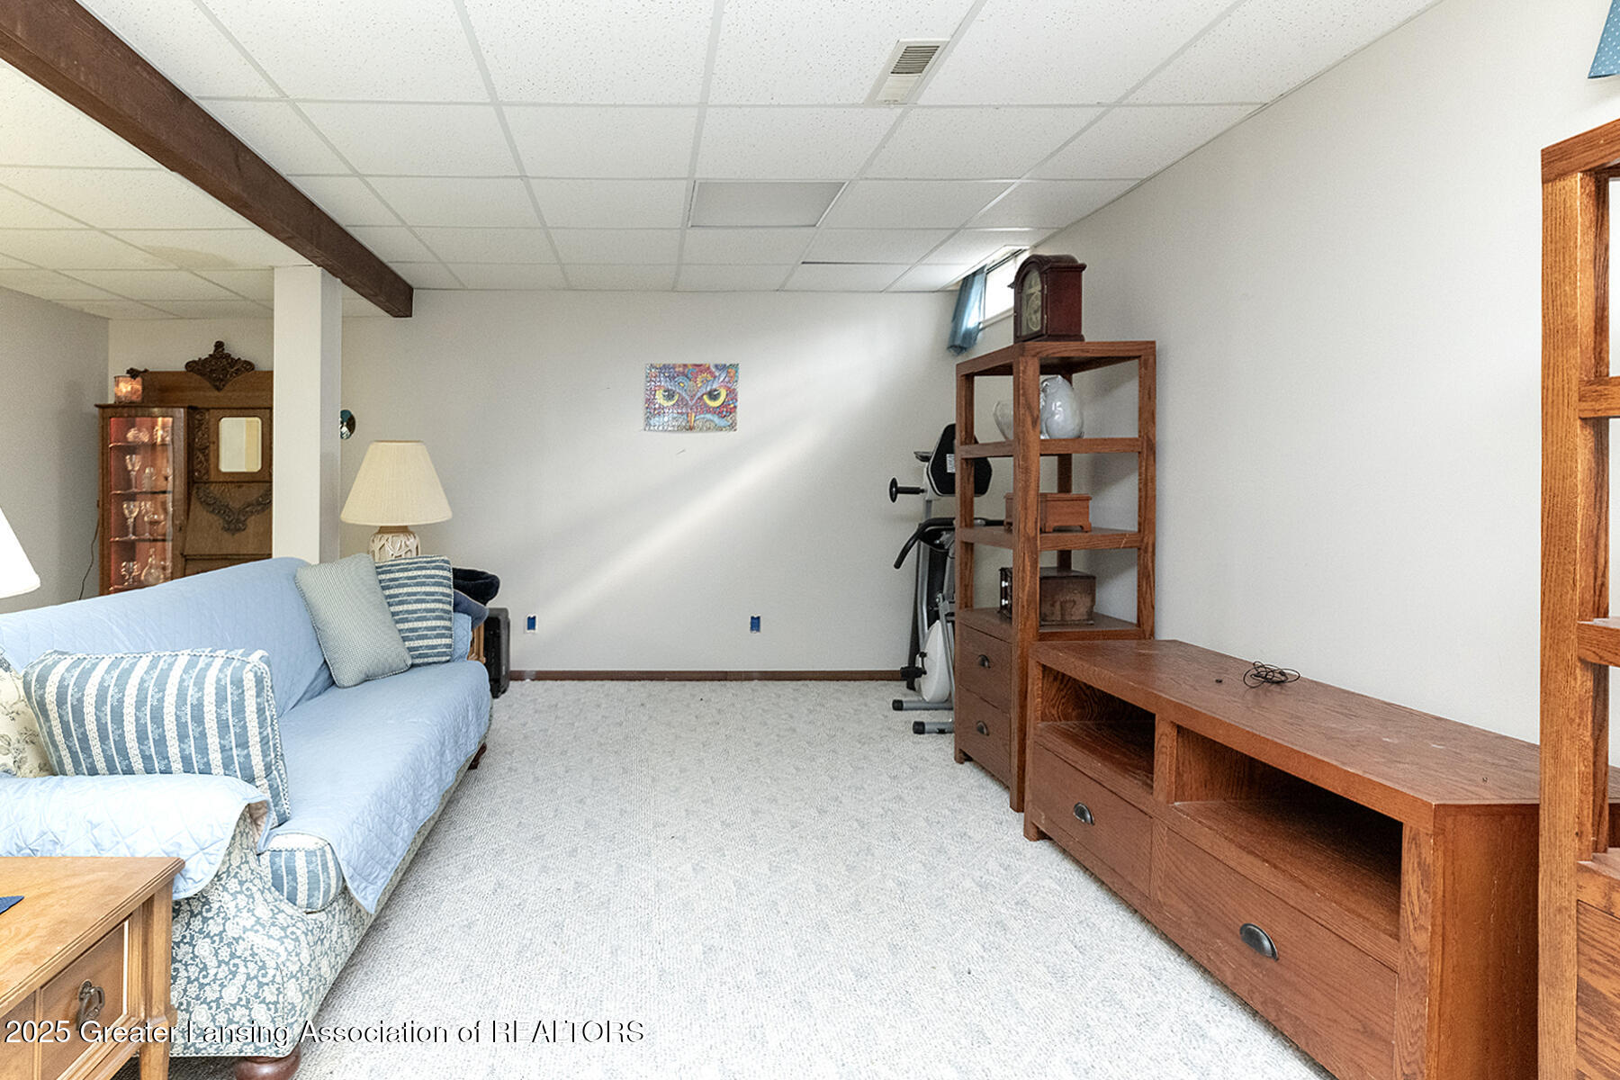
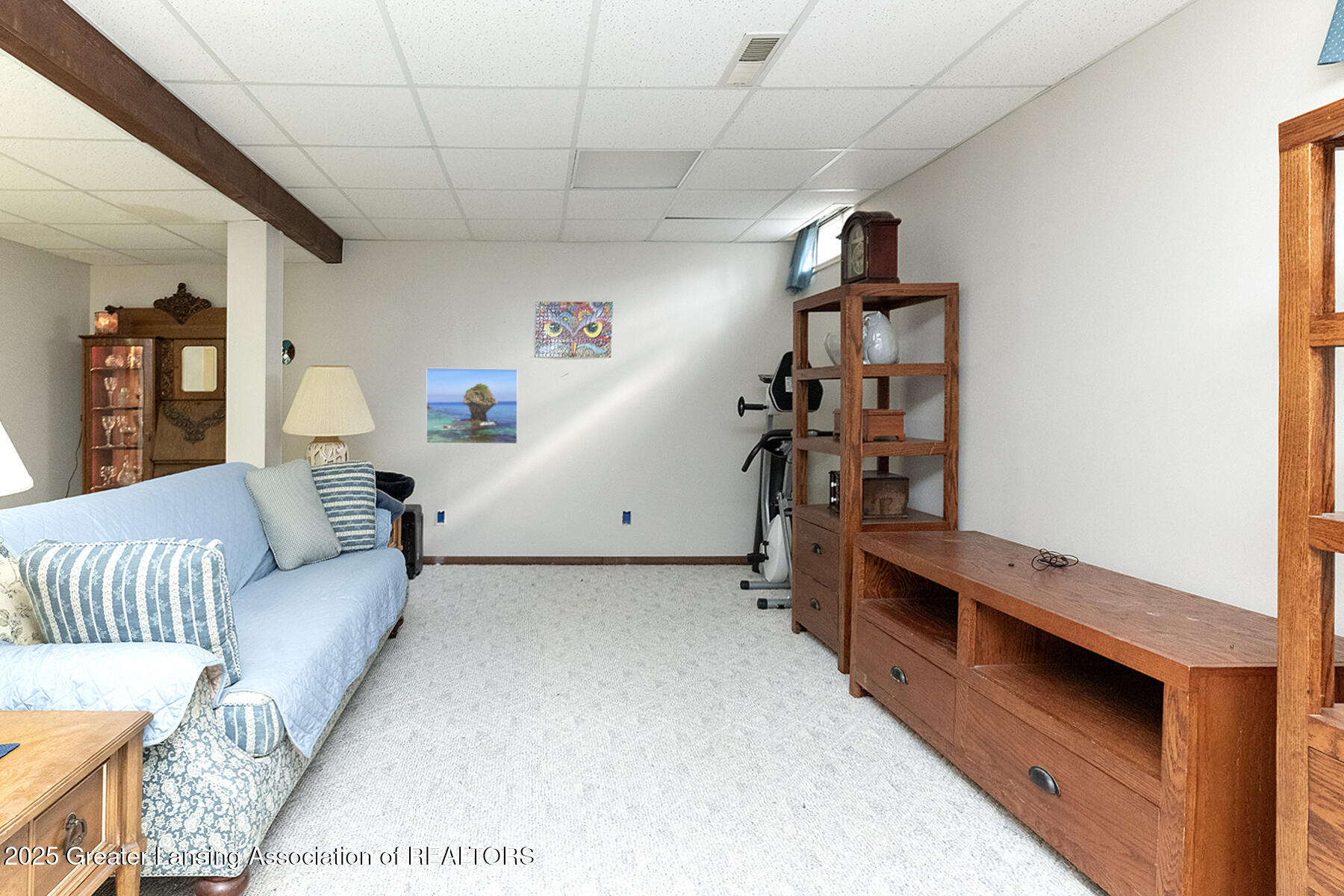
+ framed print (472, 405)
